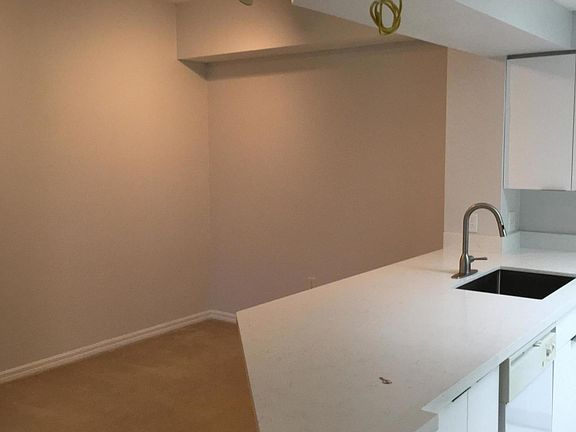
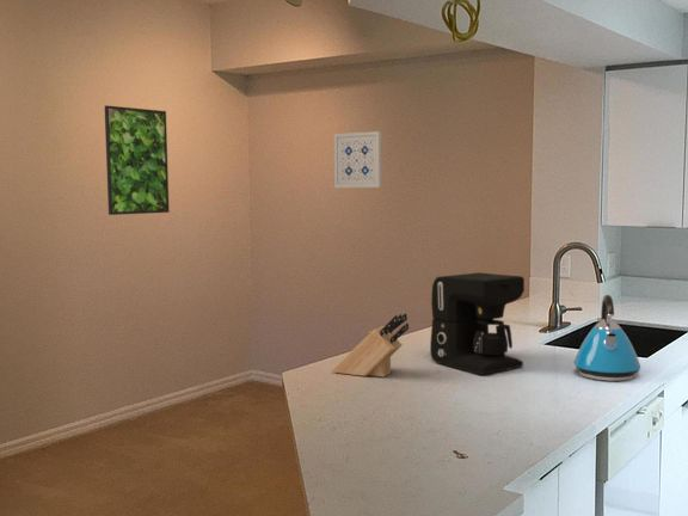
+ wall art (357, 160)
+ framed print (137, 161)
+ coffee maker (478, 320)
+ kettle (607, 333)
+ knife block (371, 342)
